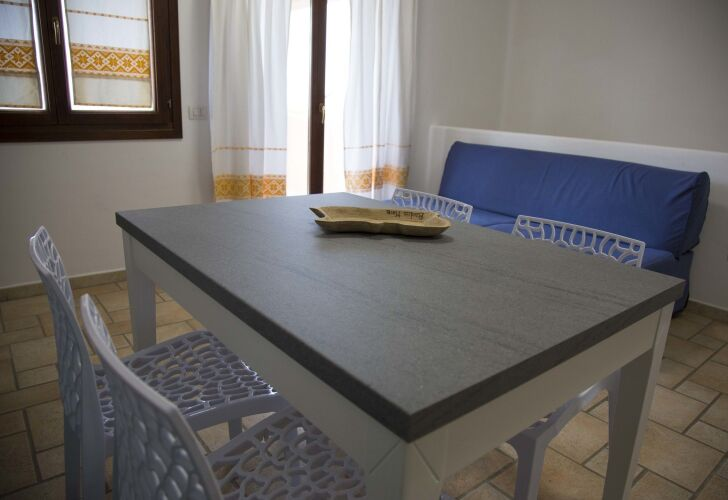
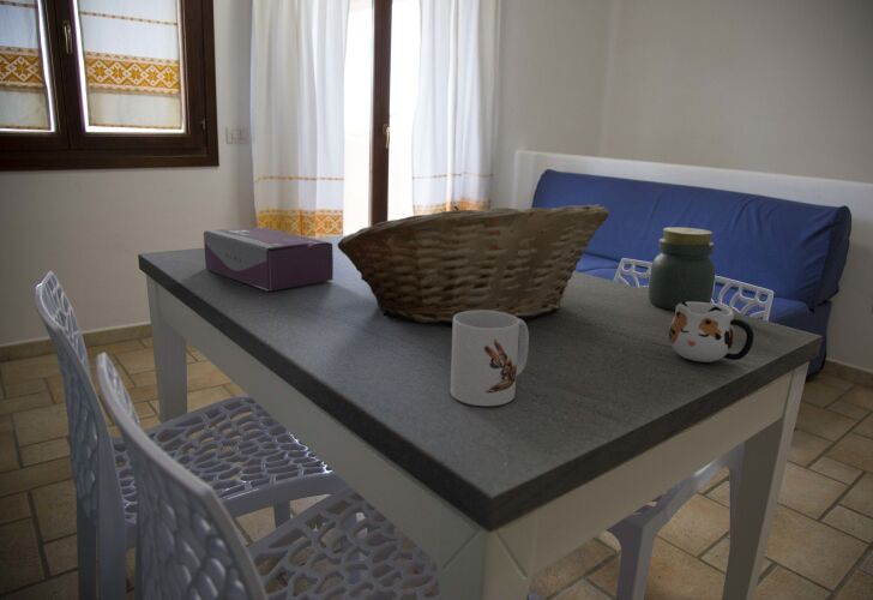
+ mug (494, 353)
+ jar (682, 268)
+ mug (711, 330)
+ fruit basket (475, 252)
+ tissue box (266, 254)
